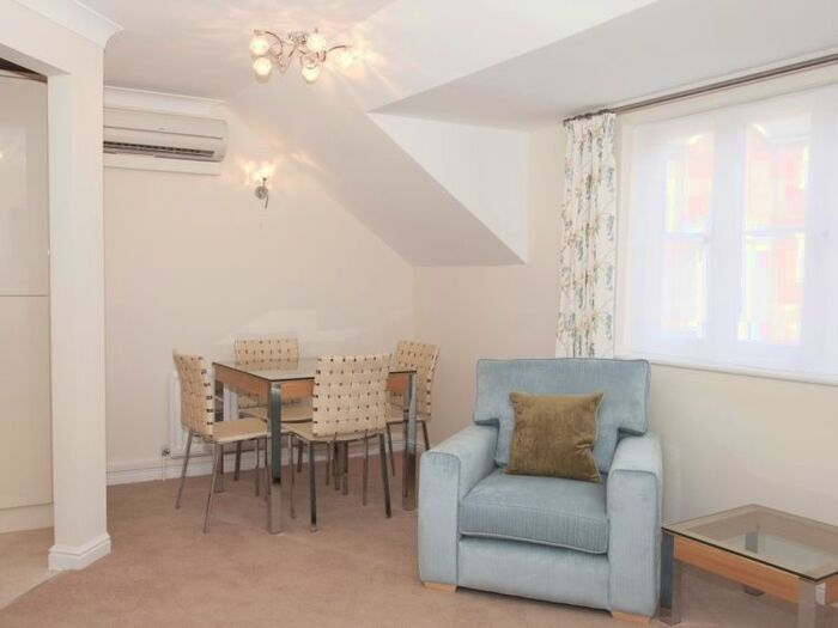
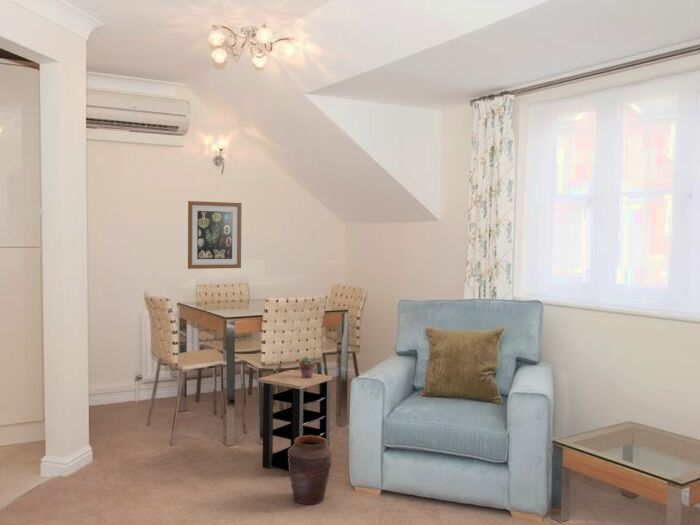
+ side table (295, 420)
+ potted succulent (307, 366)
+ vase (309, 469)
+ wall art (215, 235)
